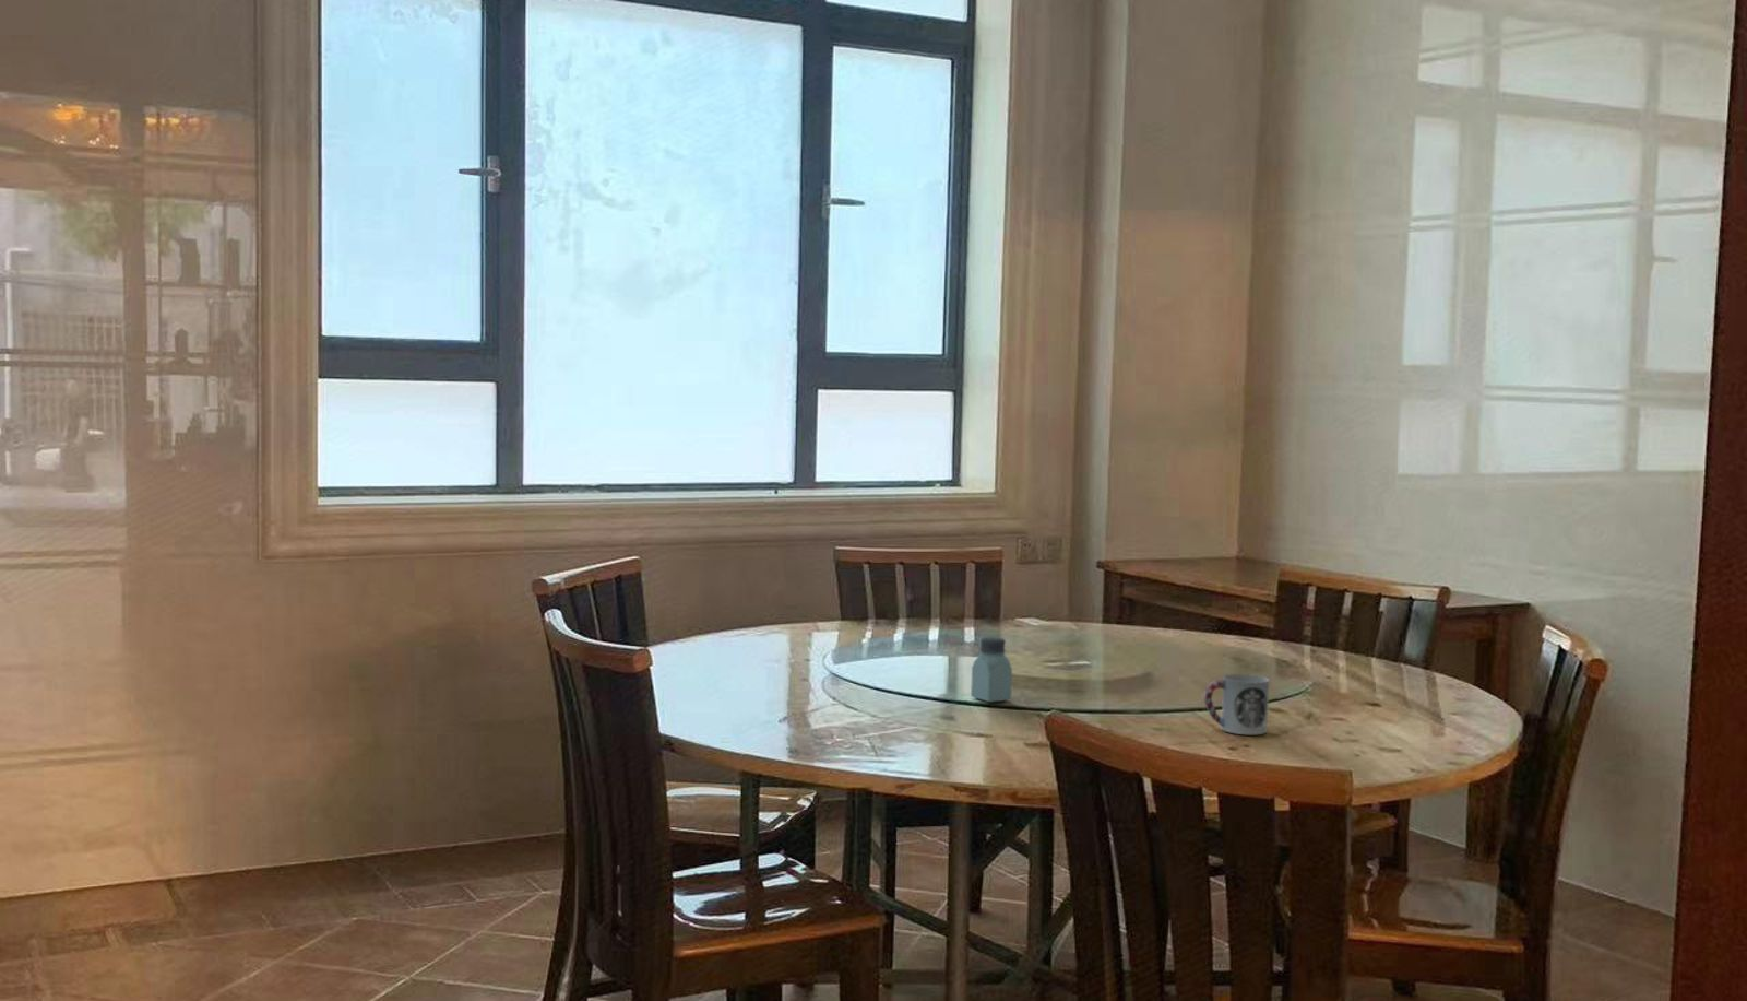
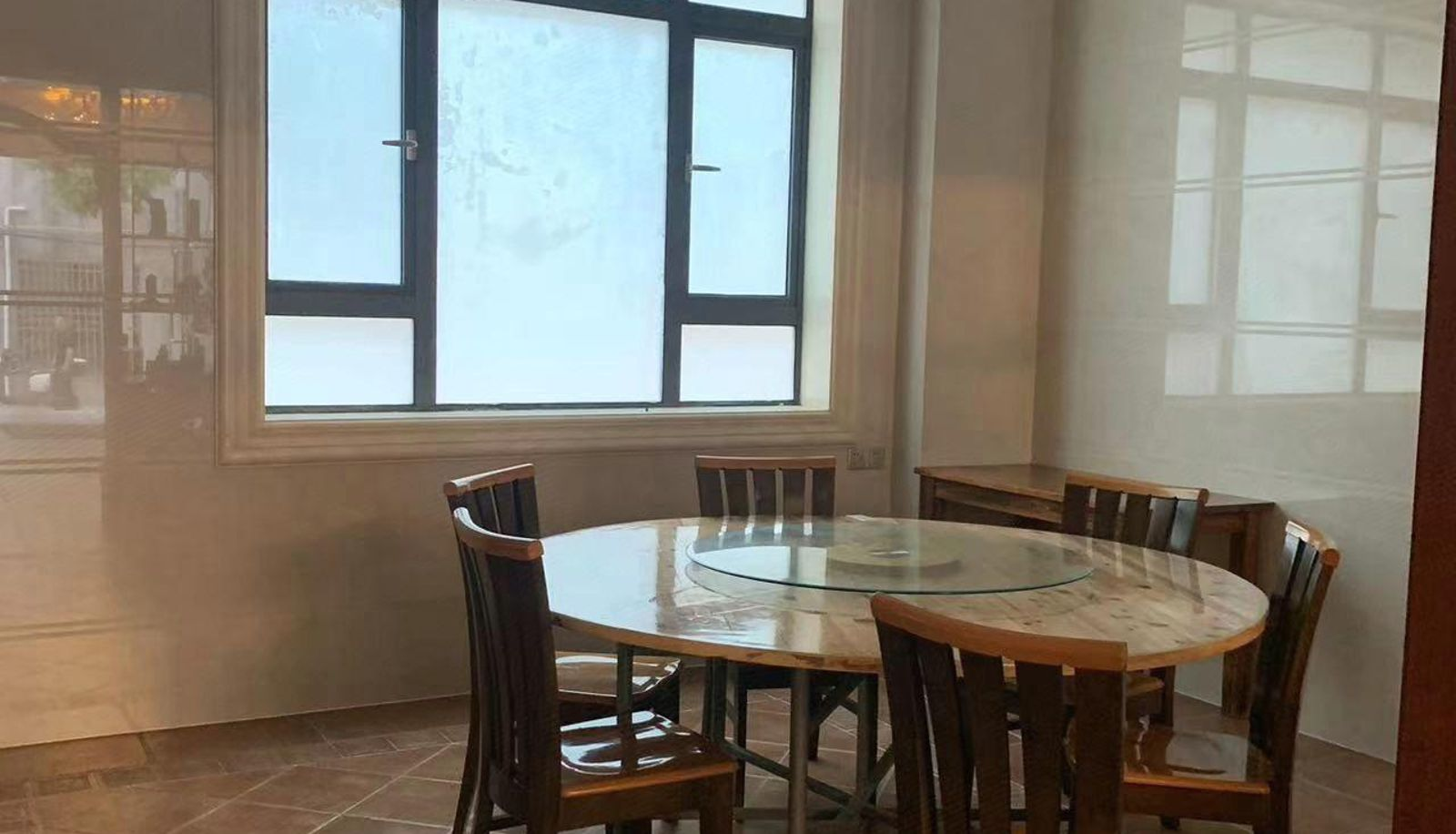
- cup (1235, 703)
- saltshaker (991, 669)
